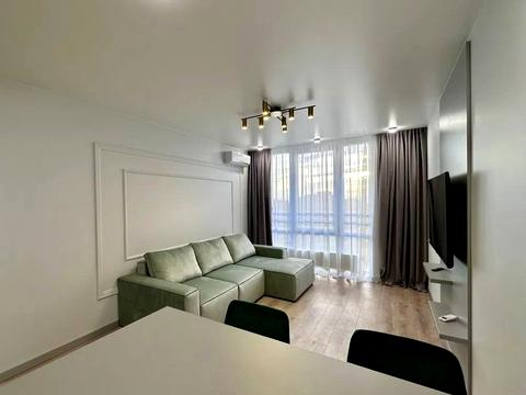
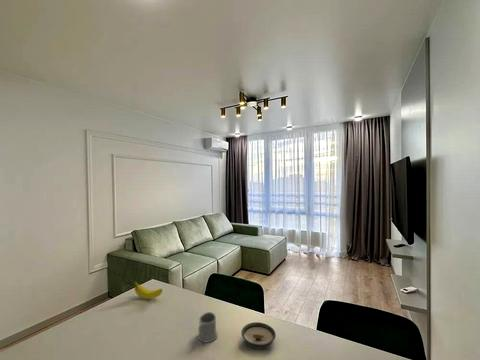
+ fruit (148, 290)
+ mug (206, 327)
+ saucer (258, 336)
